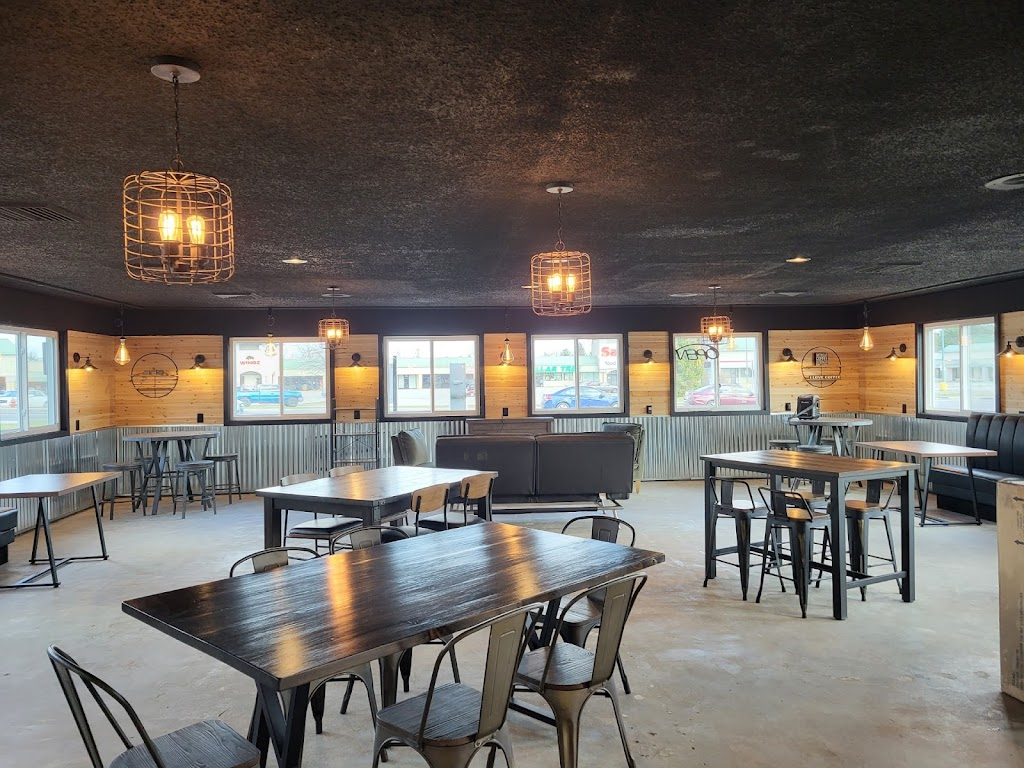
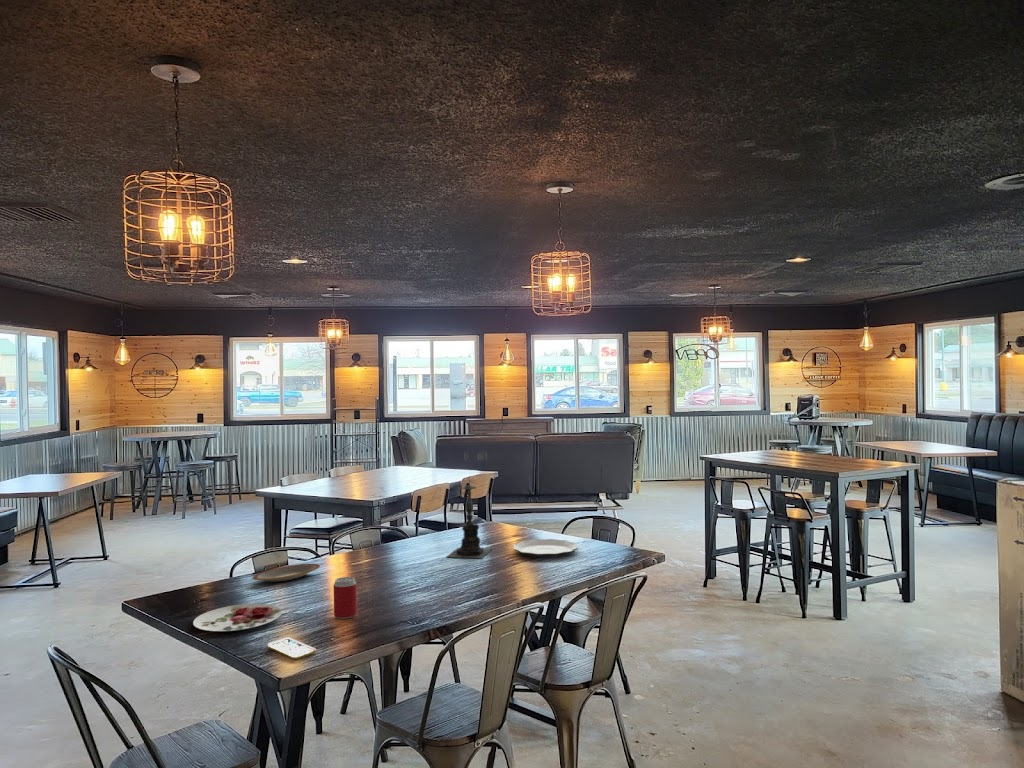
+ plate (545, 548)
+ beverage can (345, 597)
+ smartphone (291, 648)
+ candle holder (468, 514)
+ plate (287, 574)
+ plate (238, 616)
